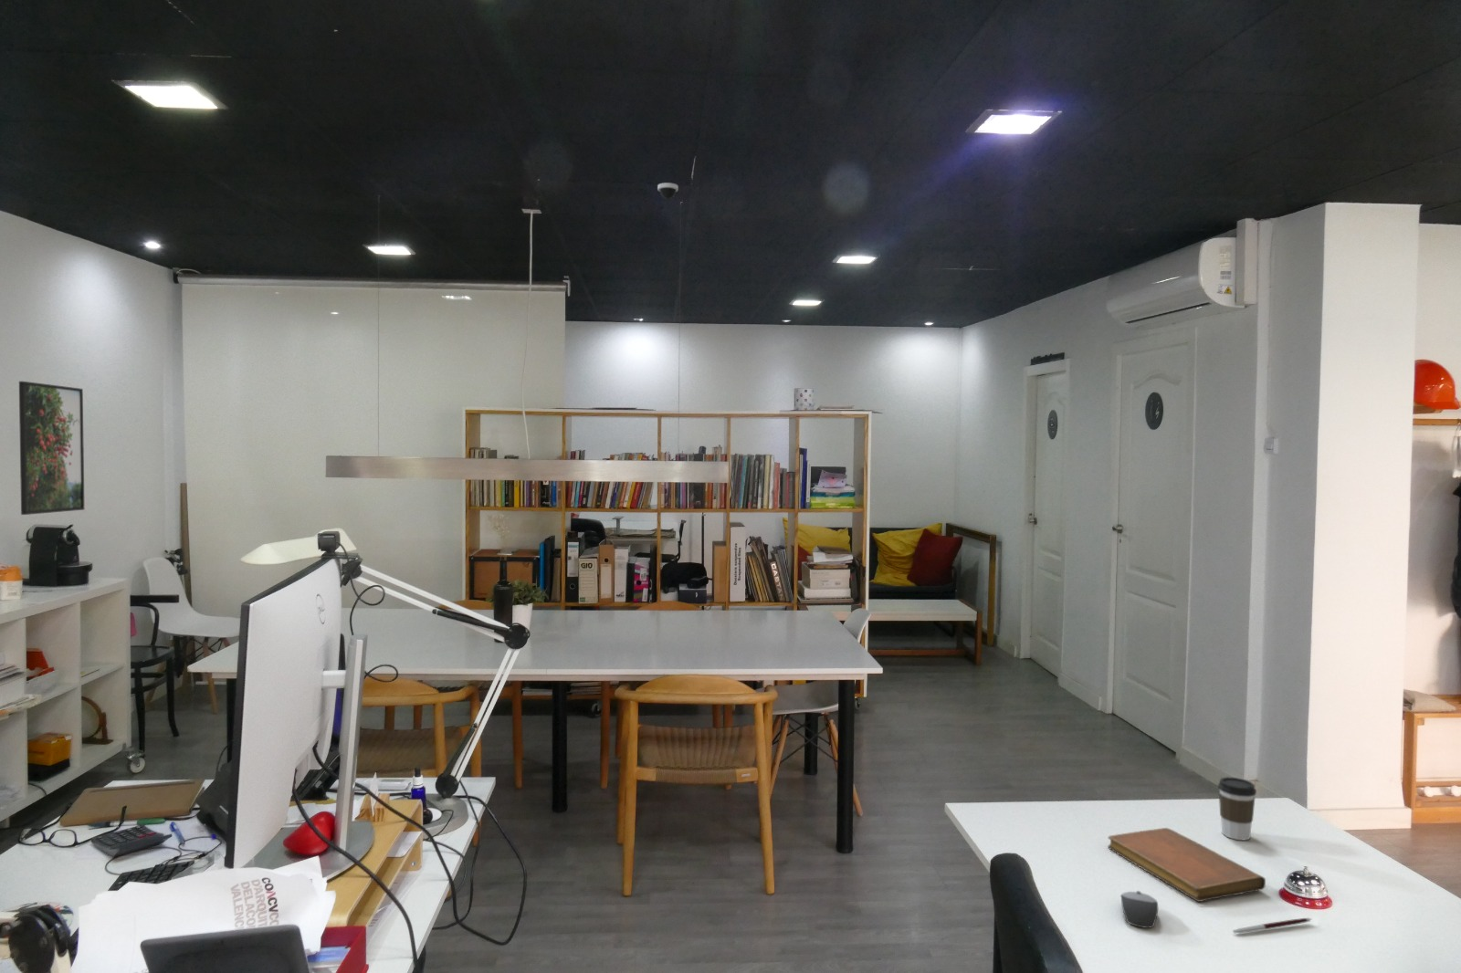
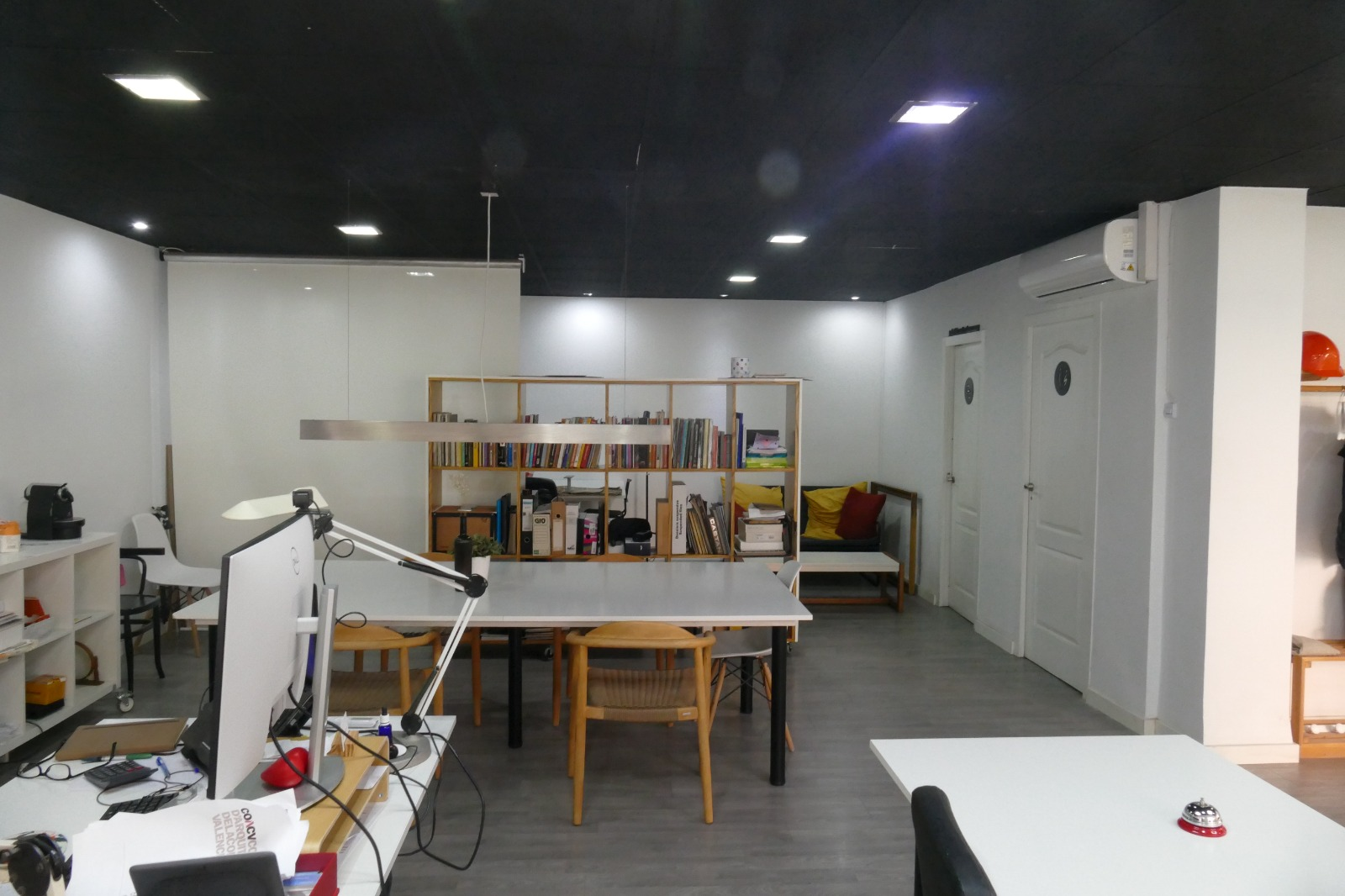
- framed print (53, 448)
- notebook (1182, 861)
- coffee cup (1236, 809)
- dome security camera (667, 192)
- computer mouse (1138, 904)
- pen (1273, 924)
